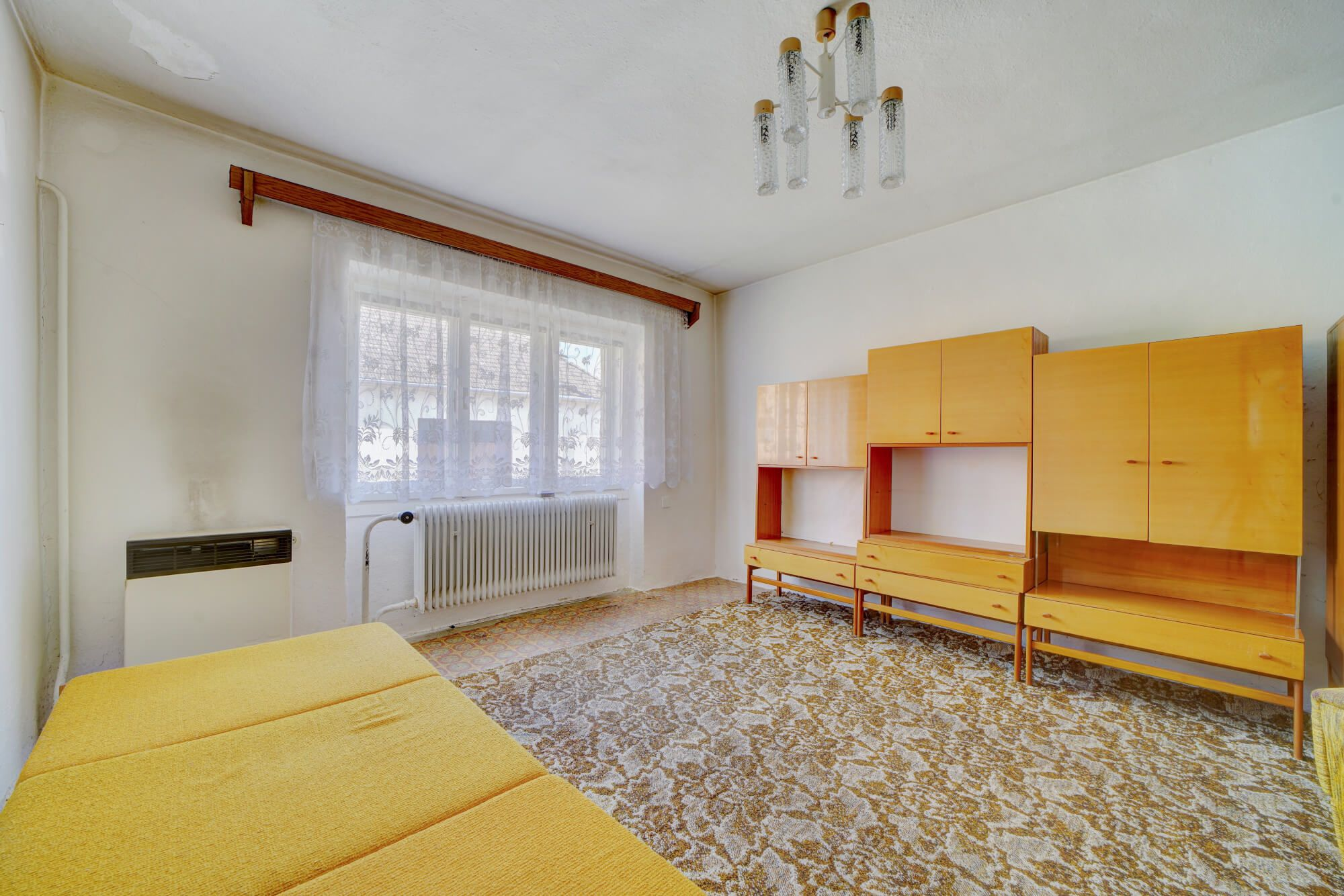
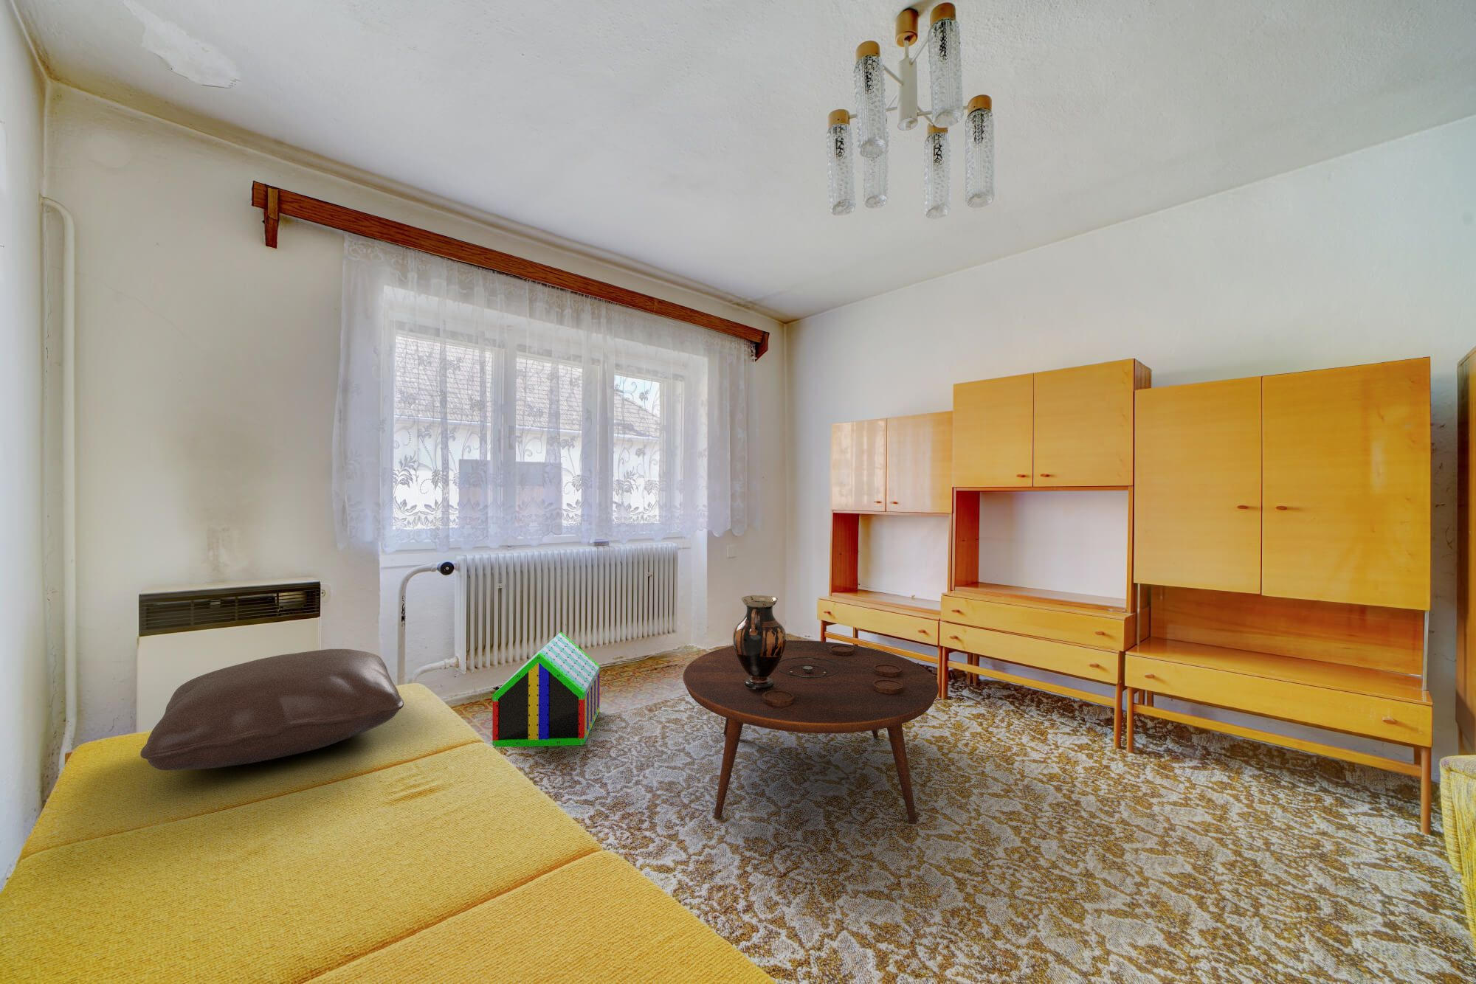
+ pillow (287, 702)
+ toy house (550, 684)
+ vase (759, 642)
+ coffee table (806, 718)
